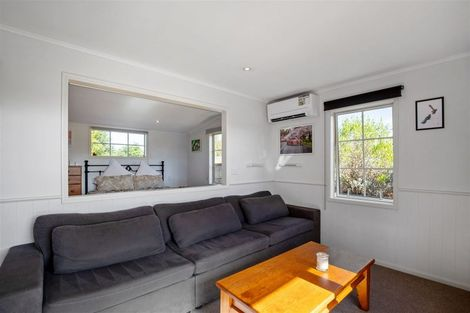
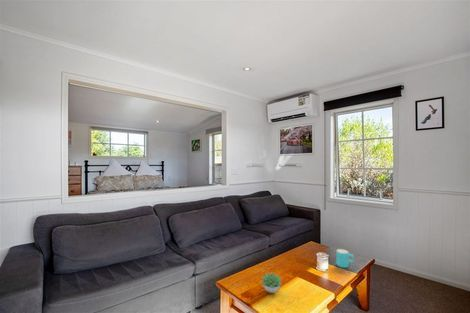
+ cup (344, 258)
+ succulent plant (271, 283)
